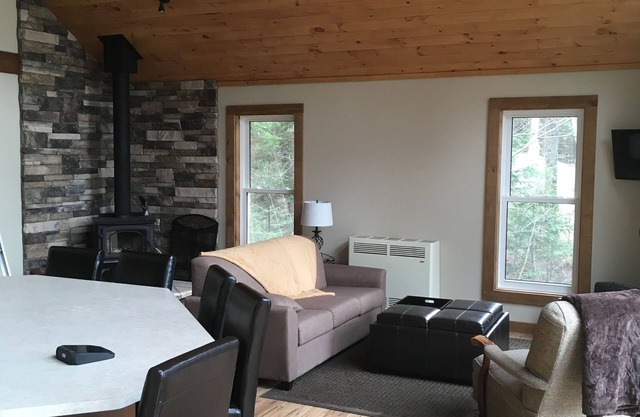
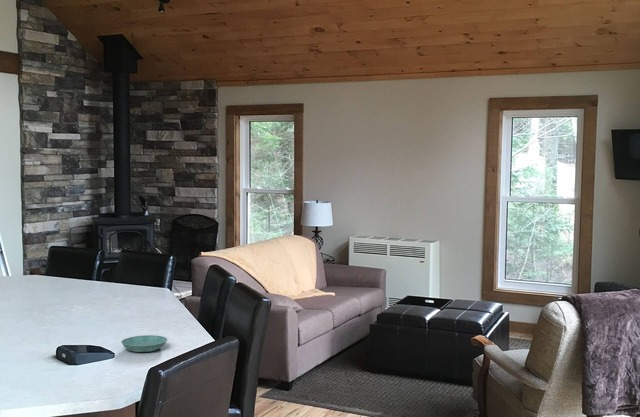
+ saucer (144, 344)
